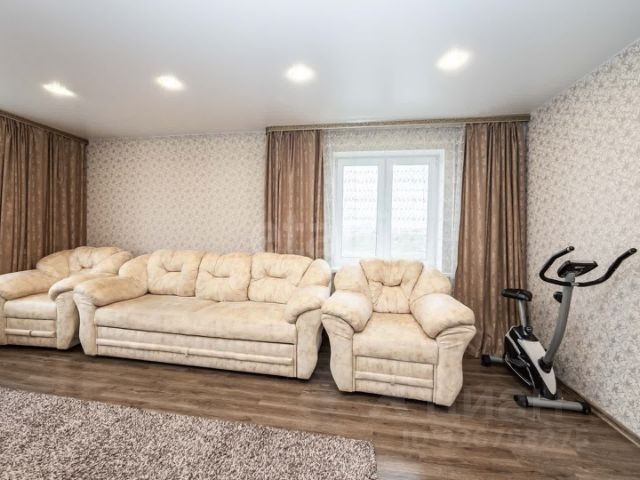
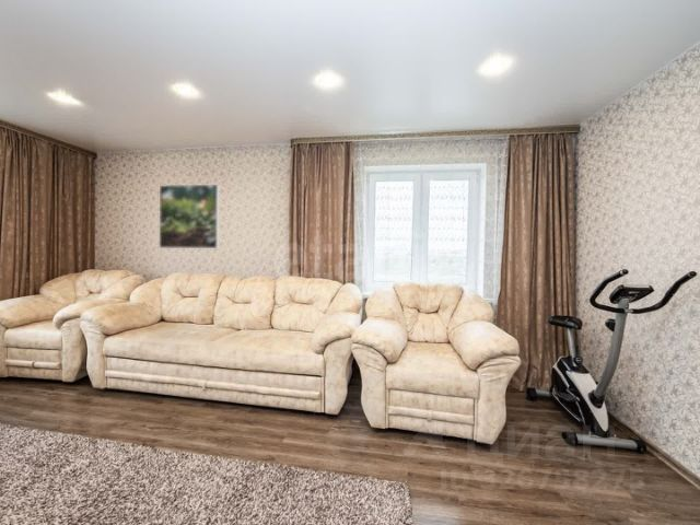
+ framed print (188, 217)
